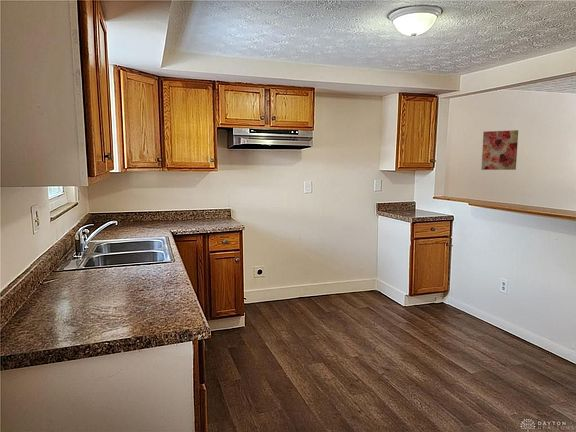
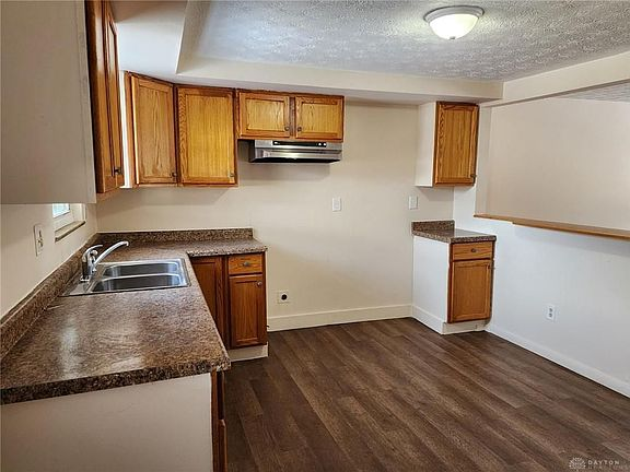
- wall art (499, 150)
